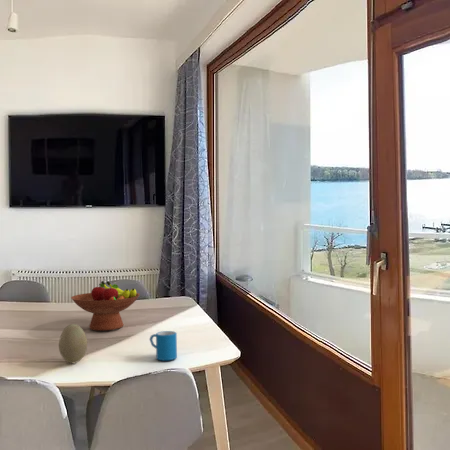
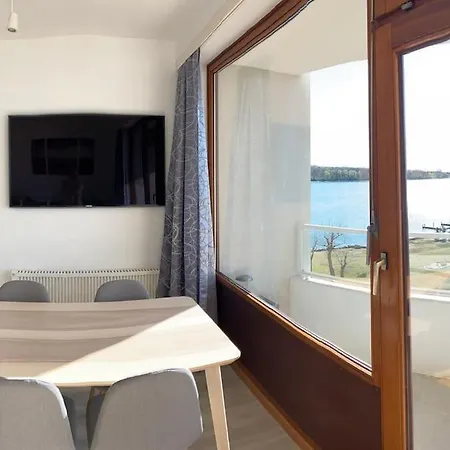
- decorative egg (73, 343)
- fruit bowl (106, 305)
- mug (162, 345)
